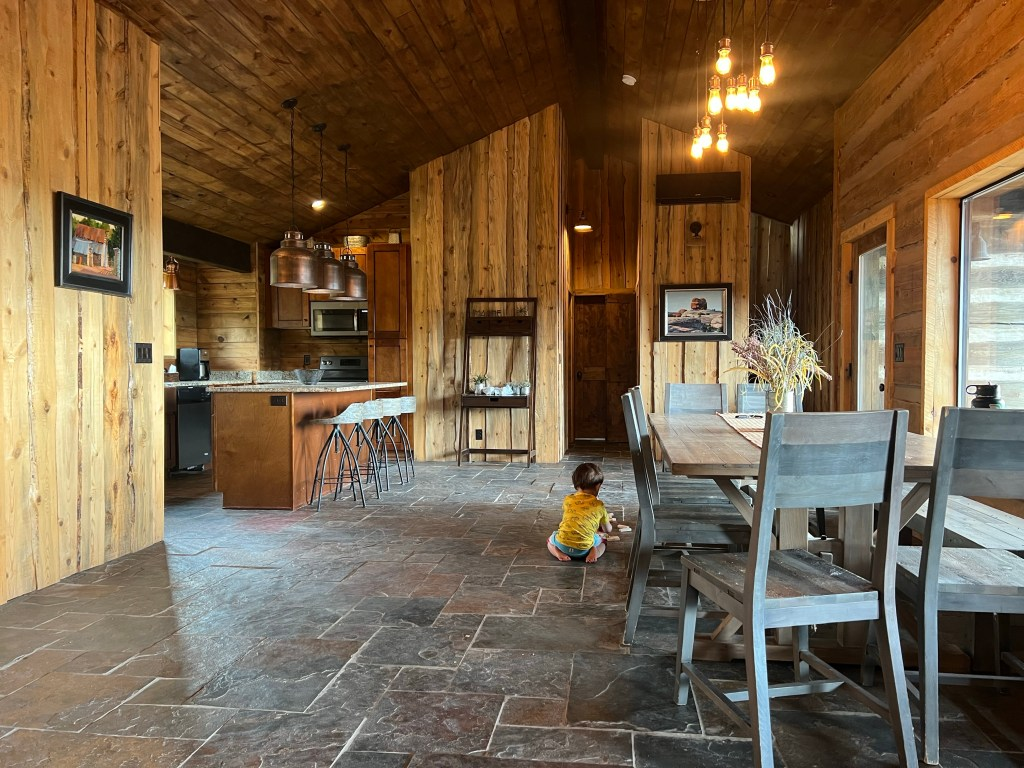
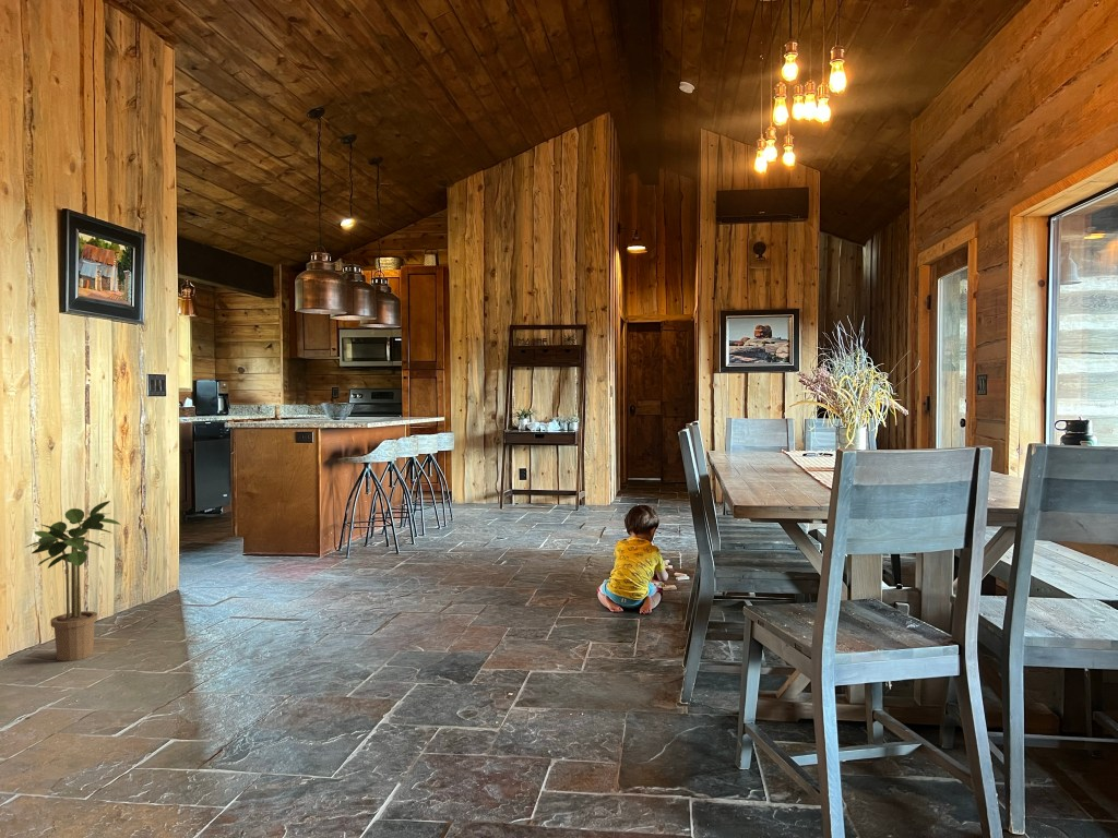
+ potted plant (68, 579)
